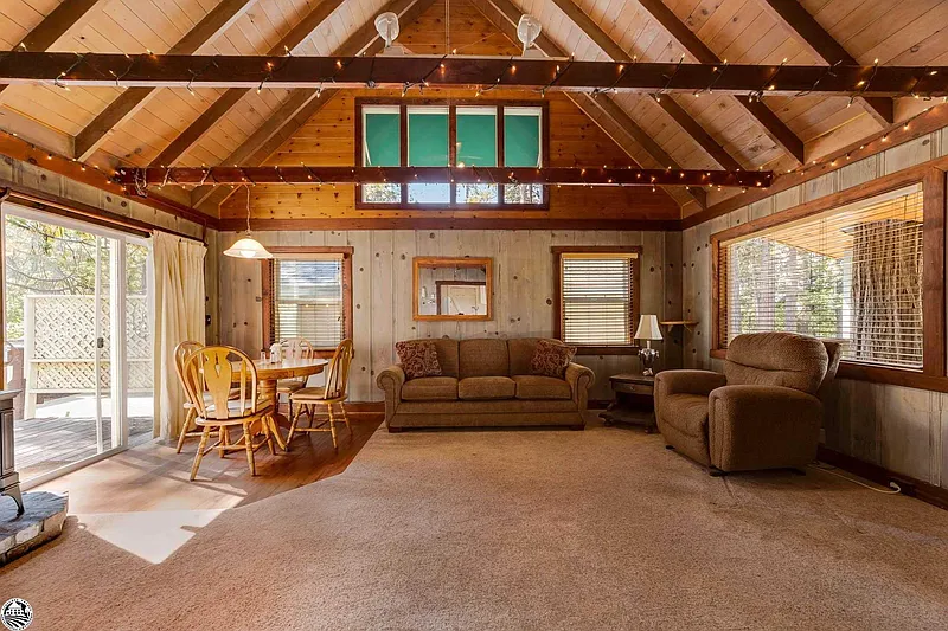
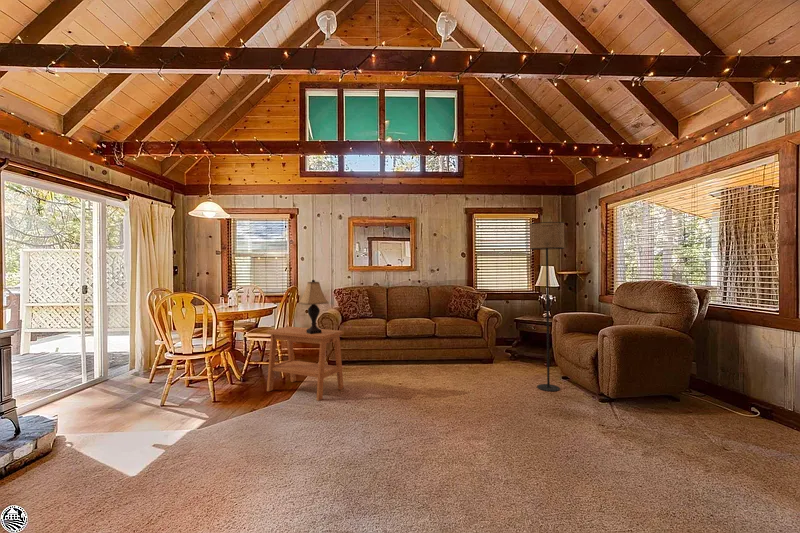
+ floor lamp (547, 305)
+ lamp (313, 305)
+ side table (305, 362)
